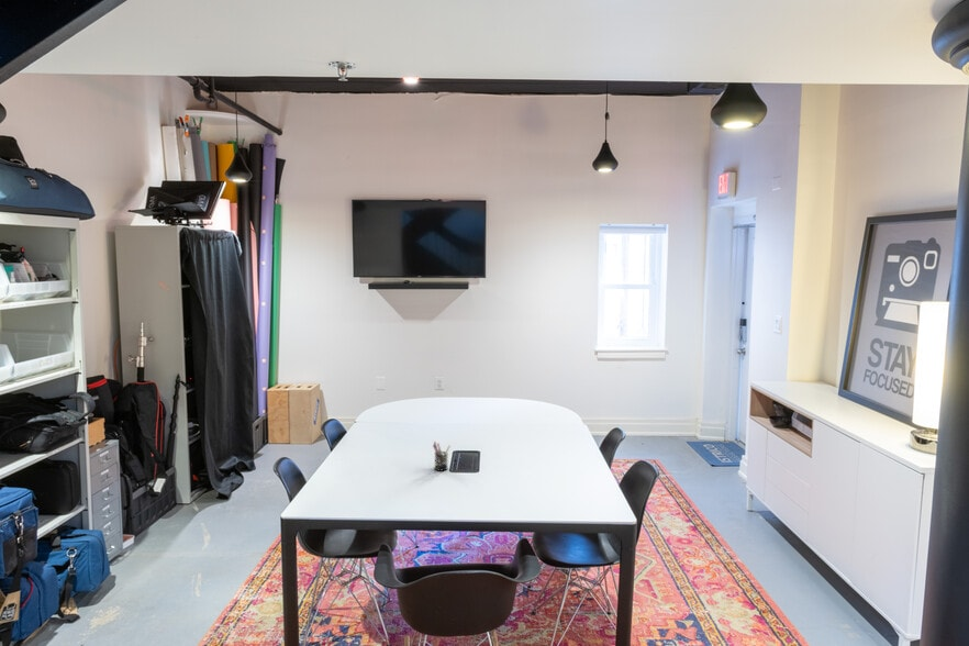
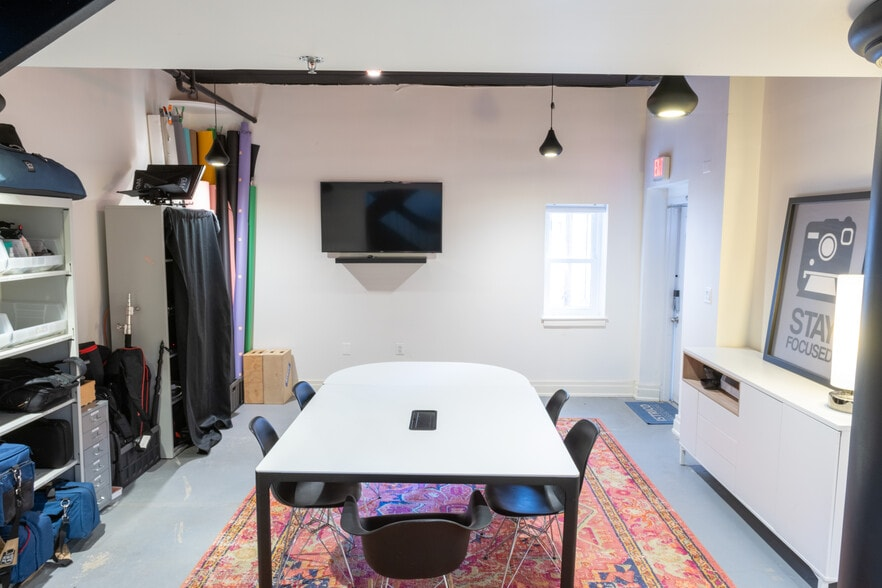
- pen holder (439, 455)
